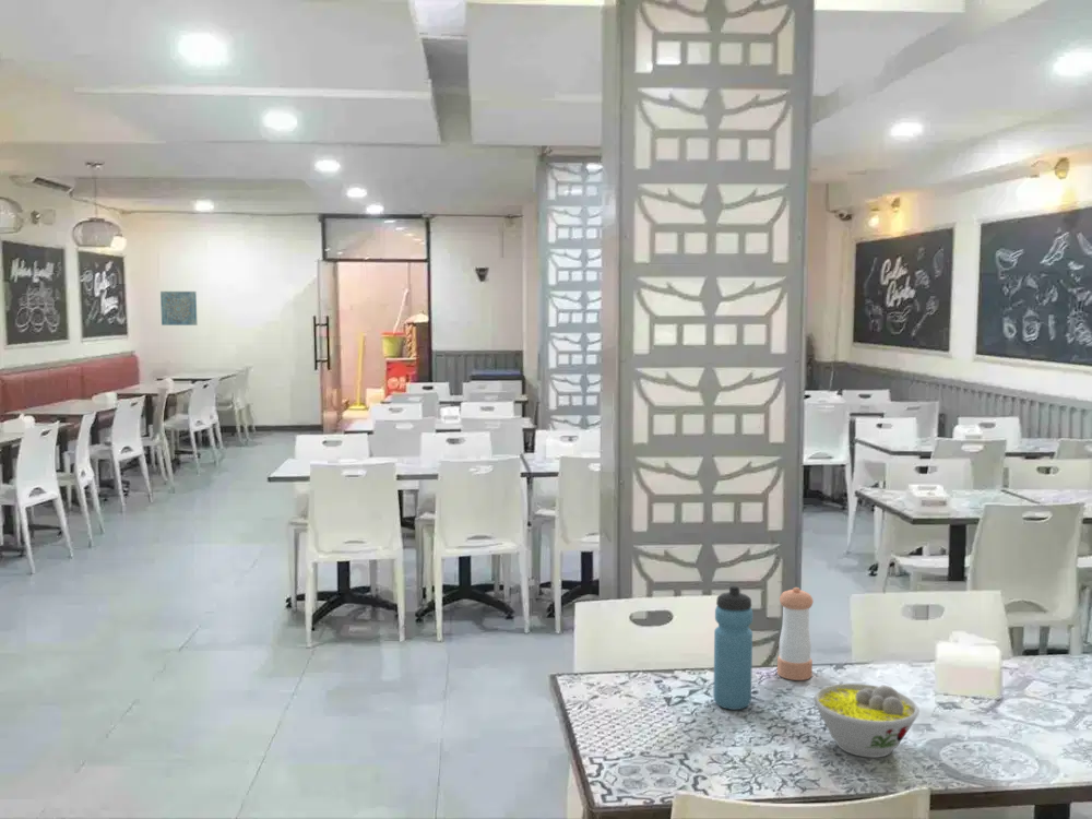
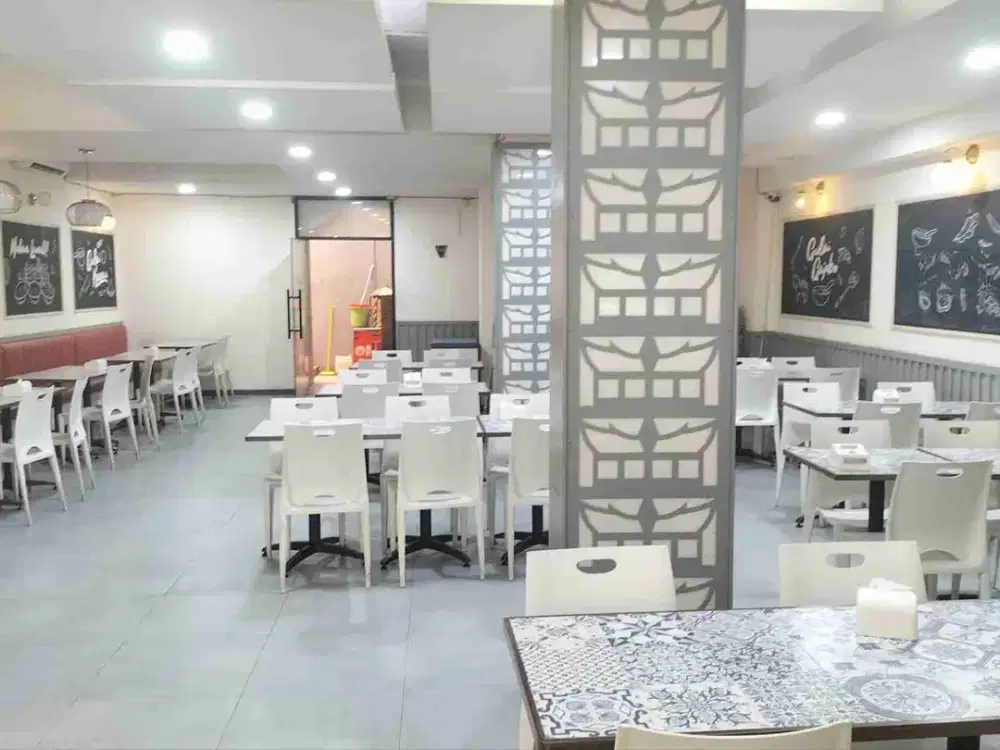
- wall art (178, 308)
- bowl (865, 717)
- water bottle (733, 645)
- pepper shaker (795, 631)
